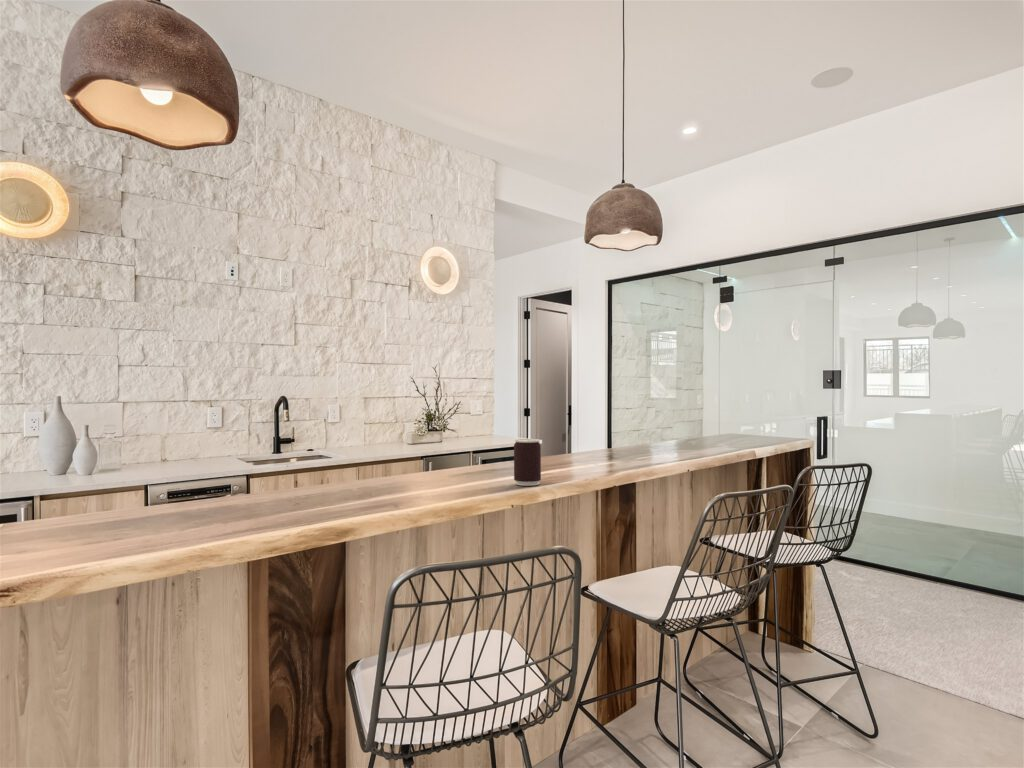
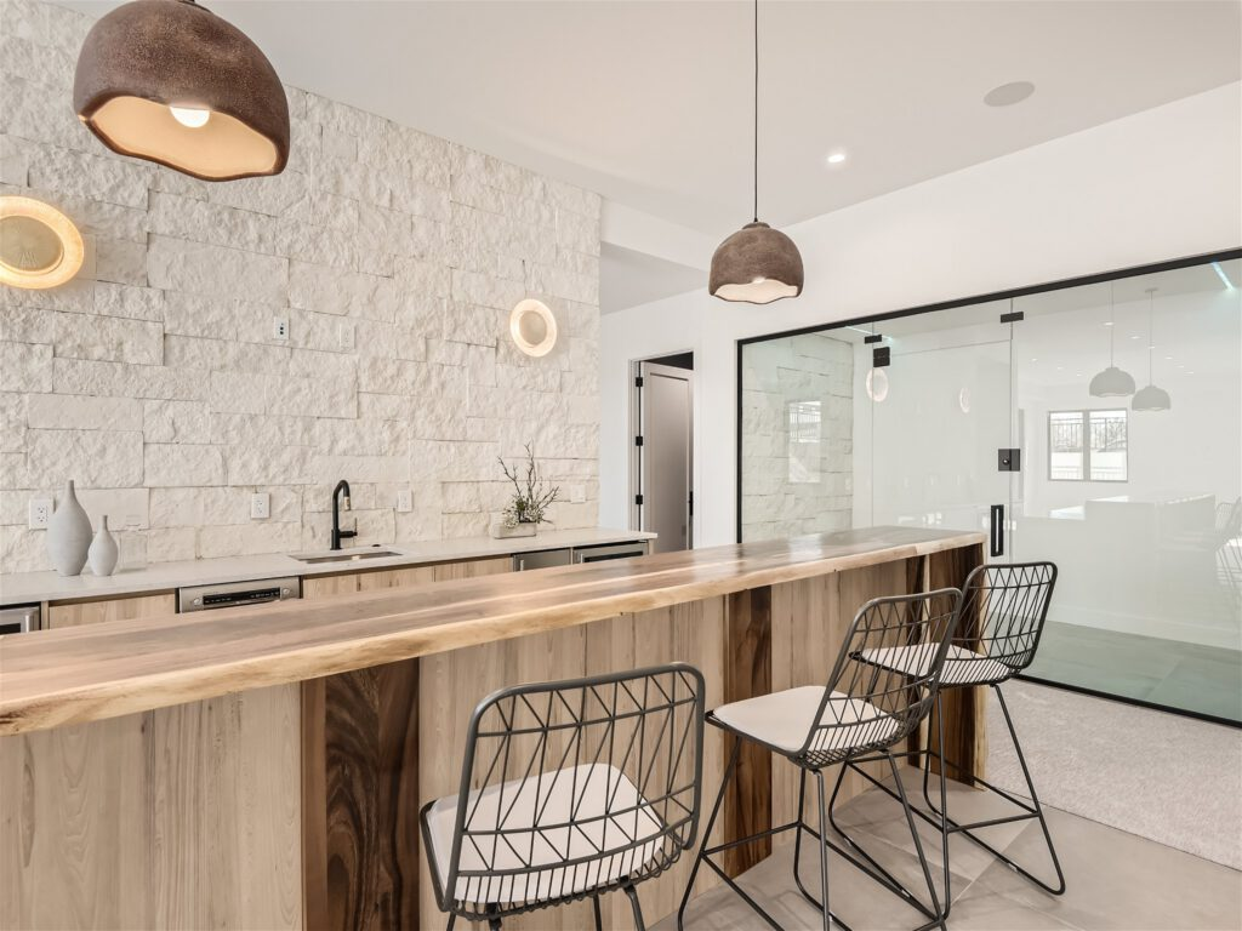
- beverage can (527, 461)
